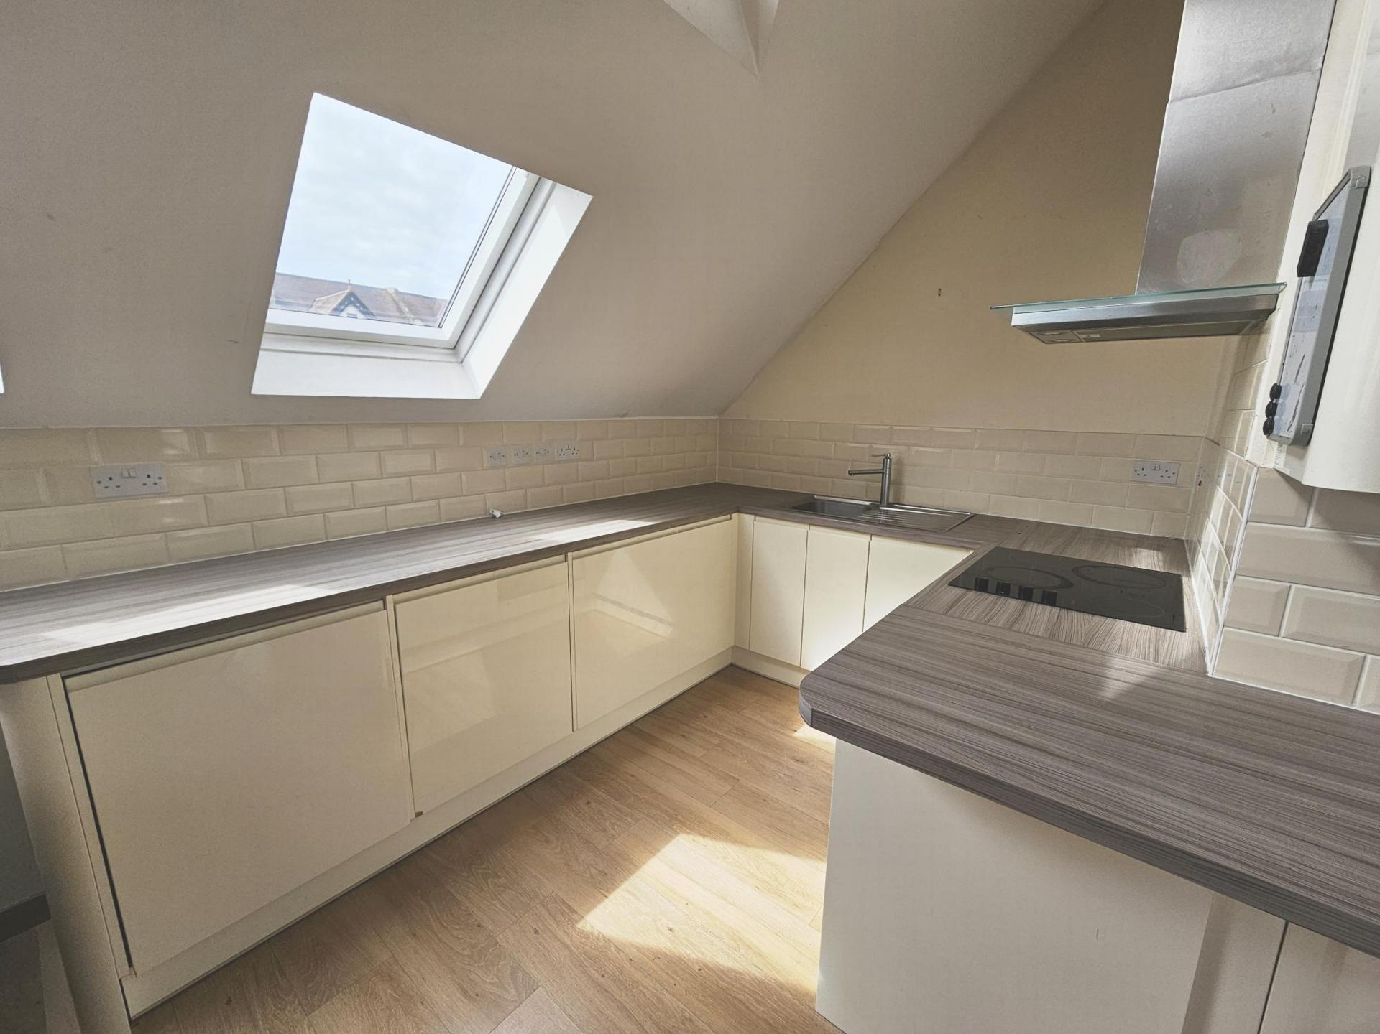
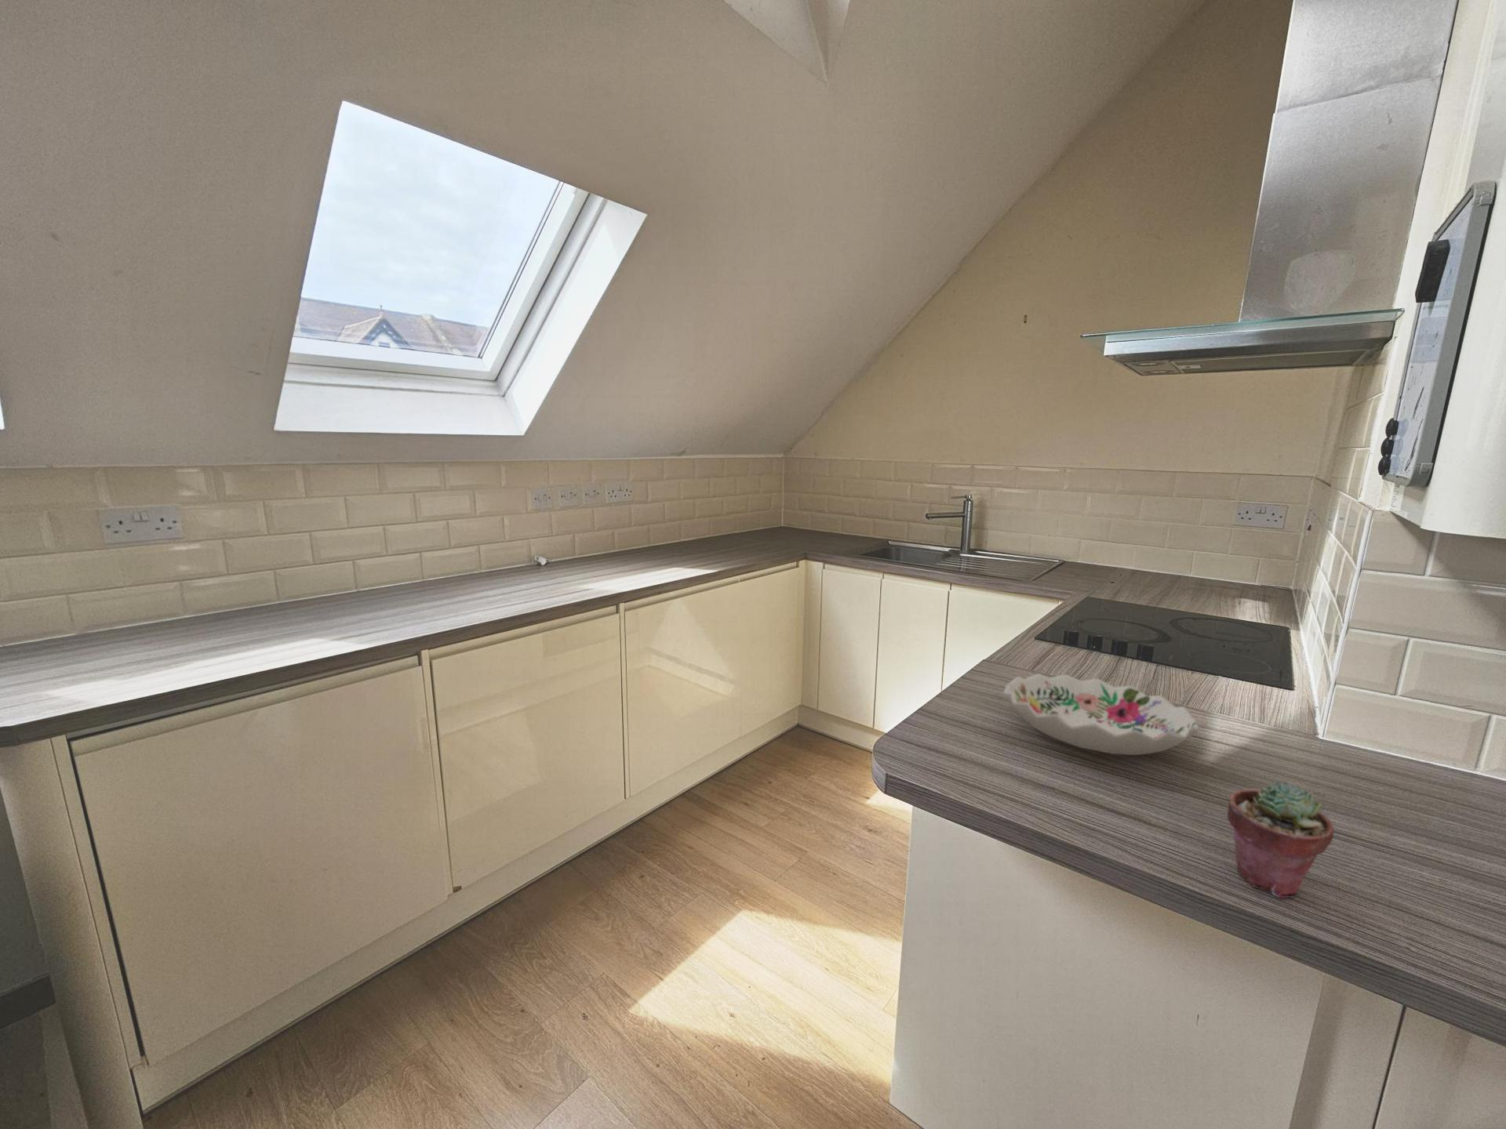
+ potted succulent (1276, 831)
+ decorative bowl (1095, 714)
